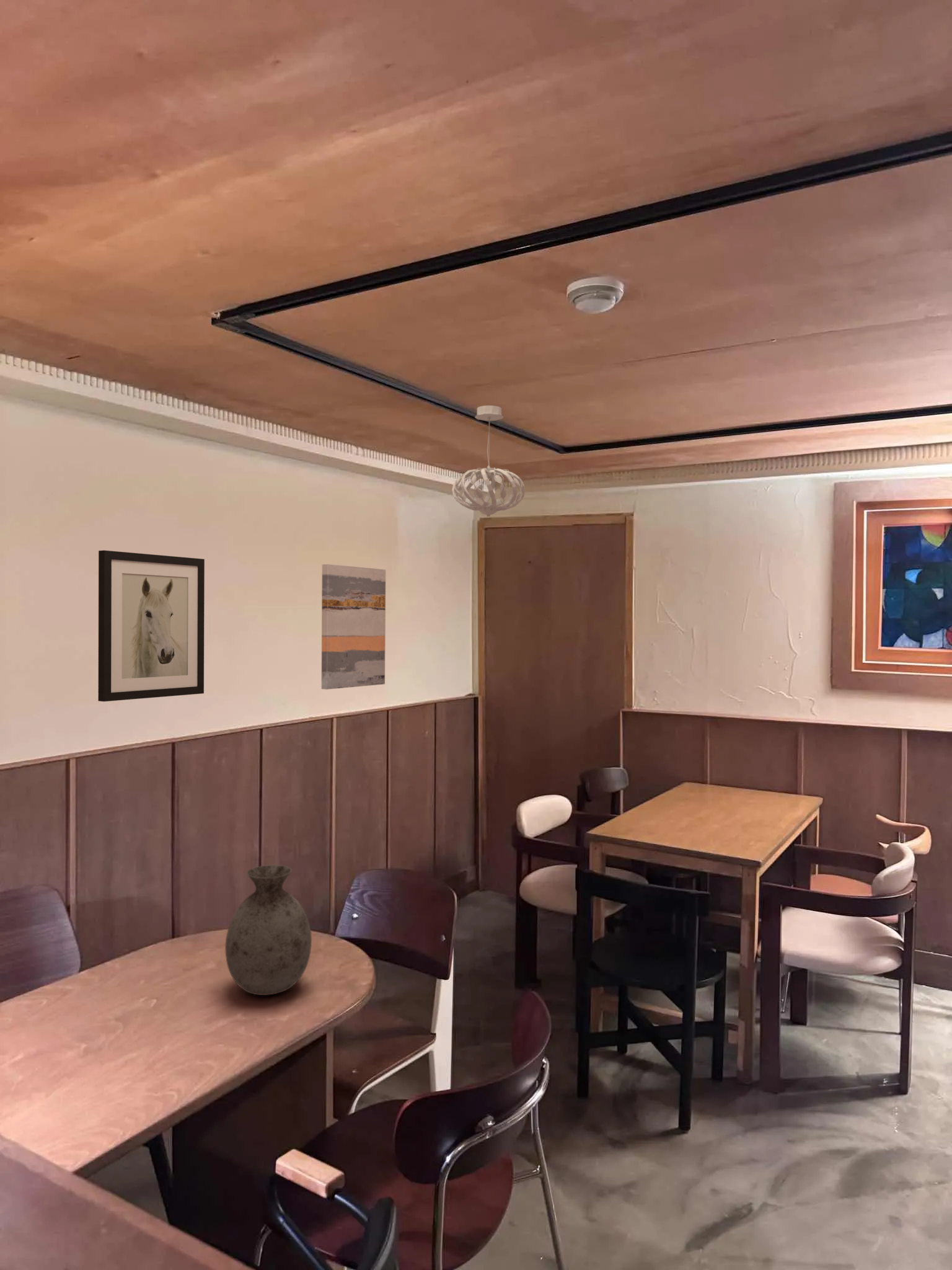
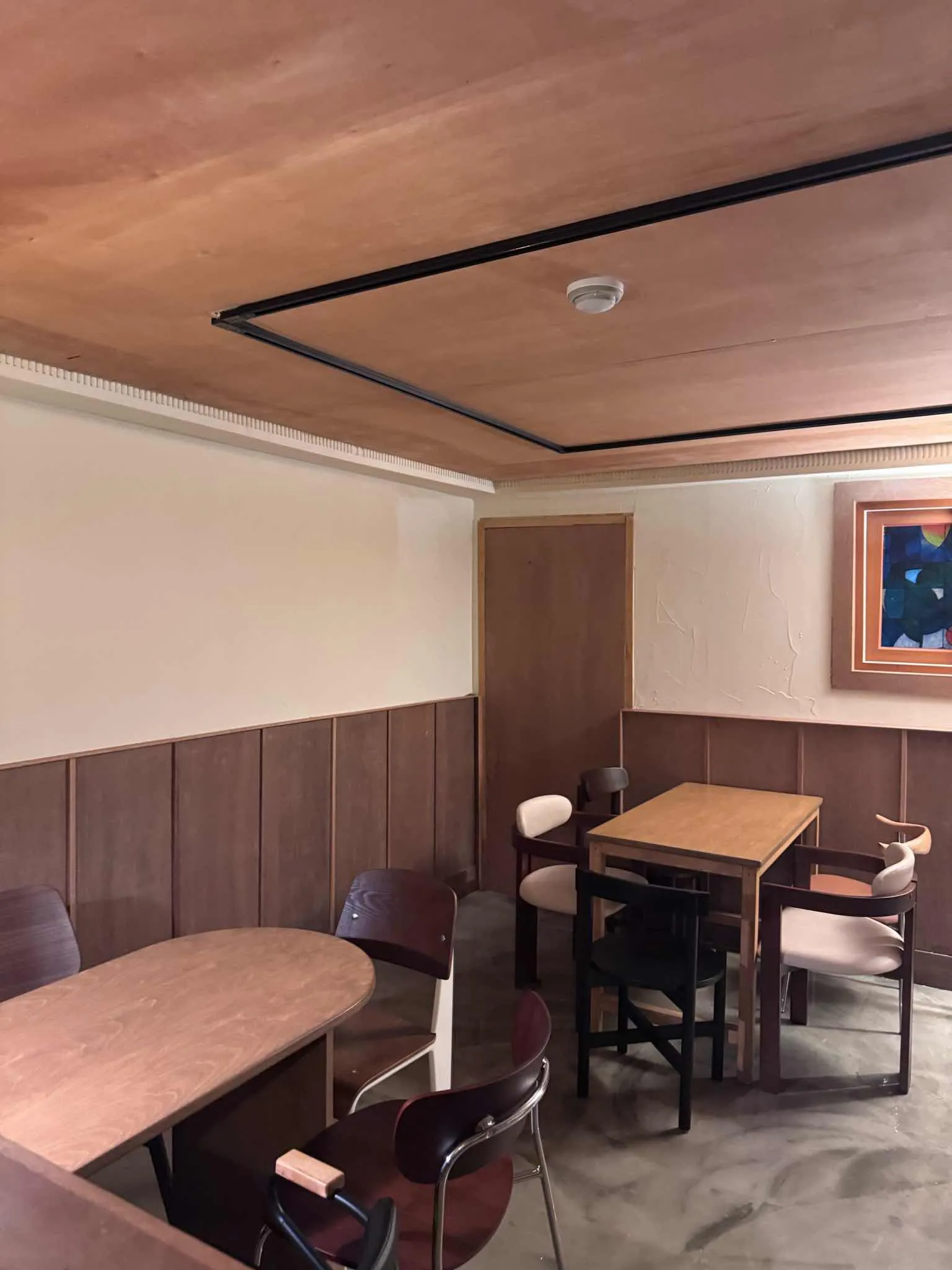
- pendant light (488, 463)
- wall art (154, 626)
- vase (268, 930)
- wall art (355, 626)
